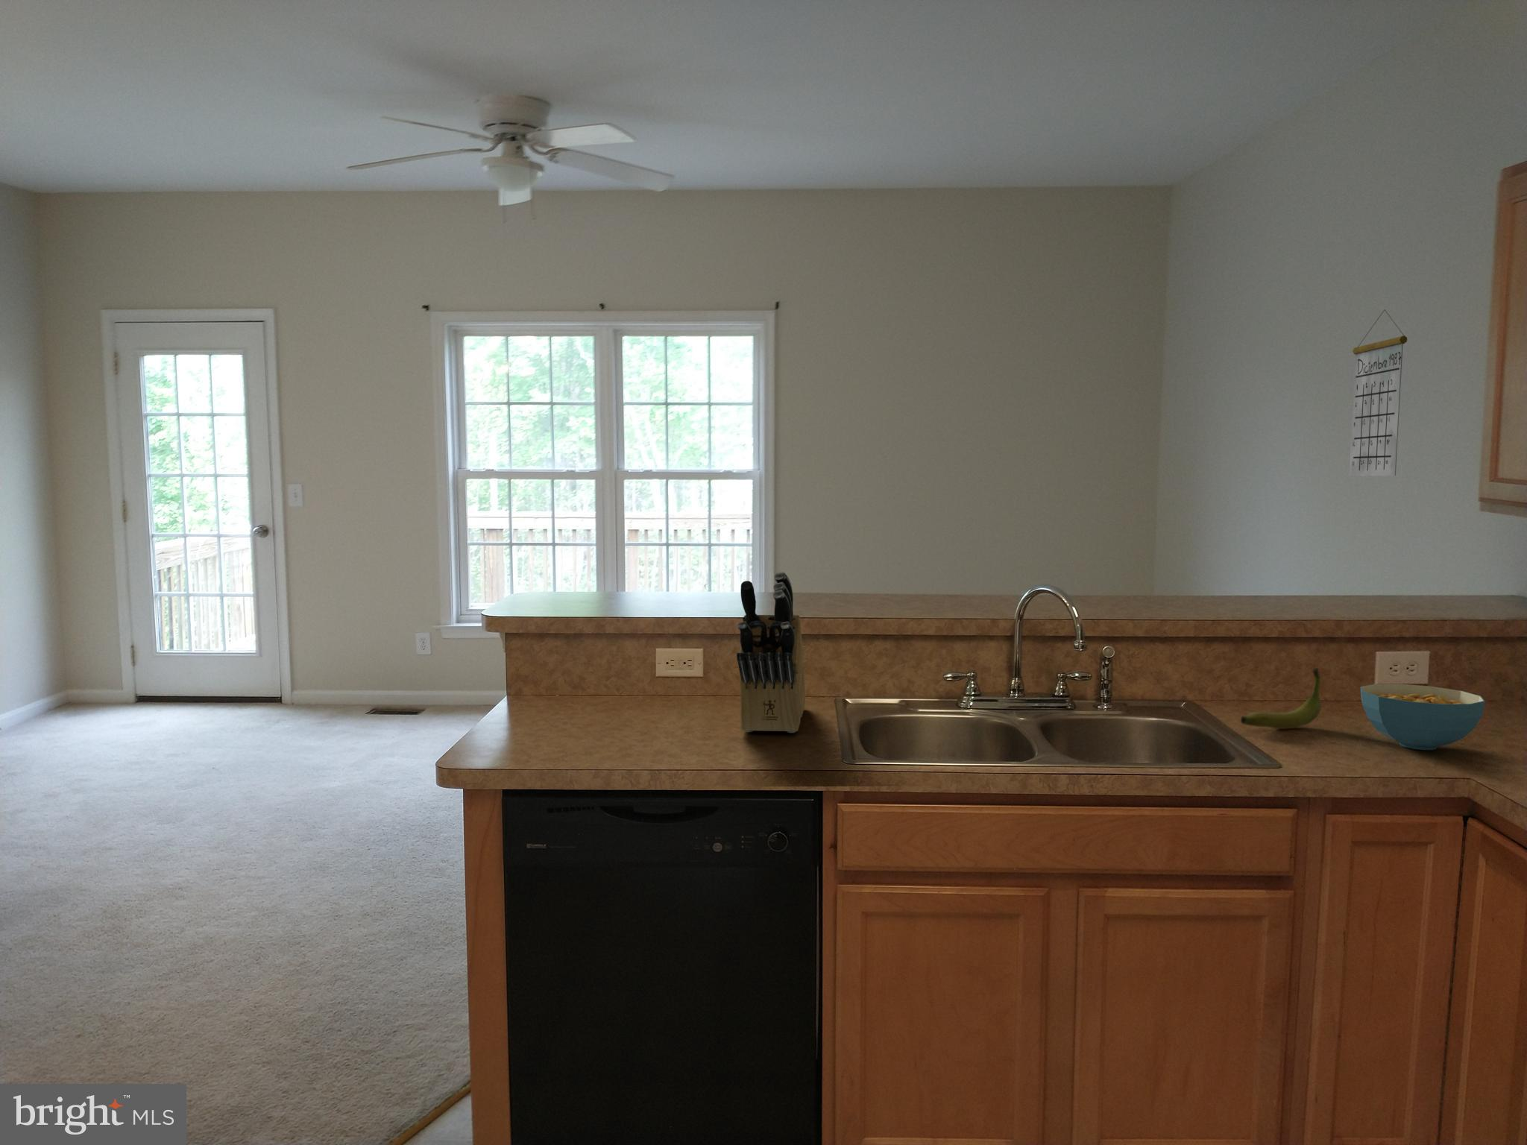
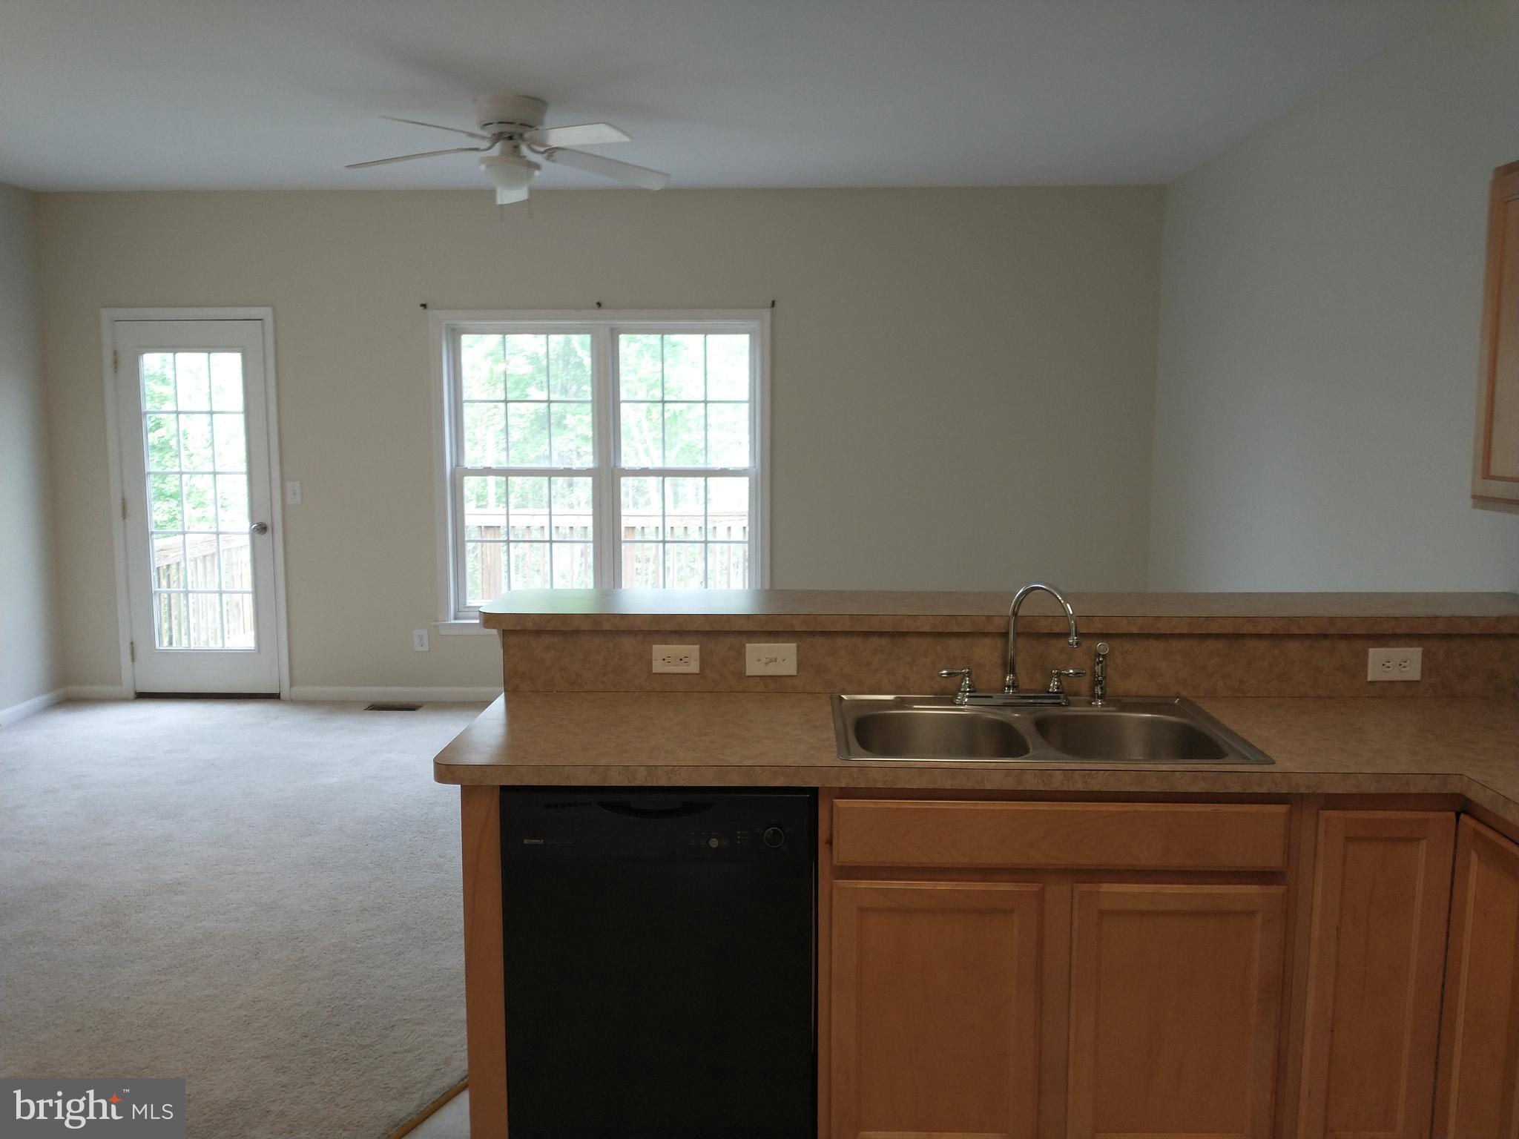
- calendar (1377, 393)
- knife block (772, 646)
- banana (1281, 713)
- cereal bowl (1419, 719)
